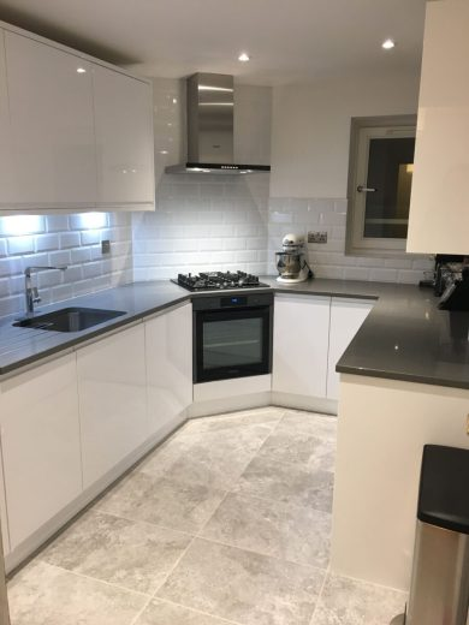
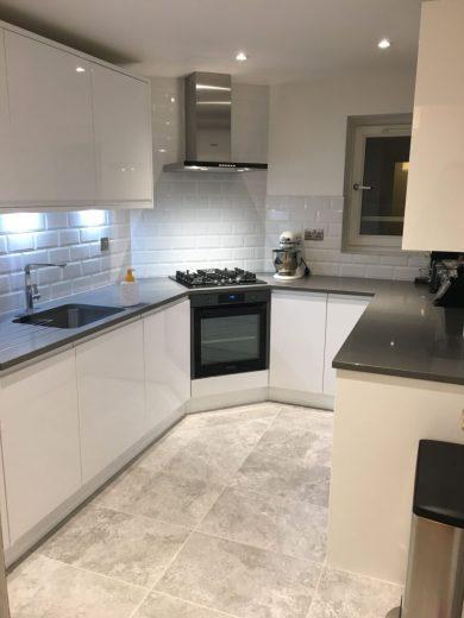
+ soap bottle (130, 286)
